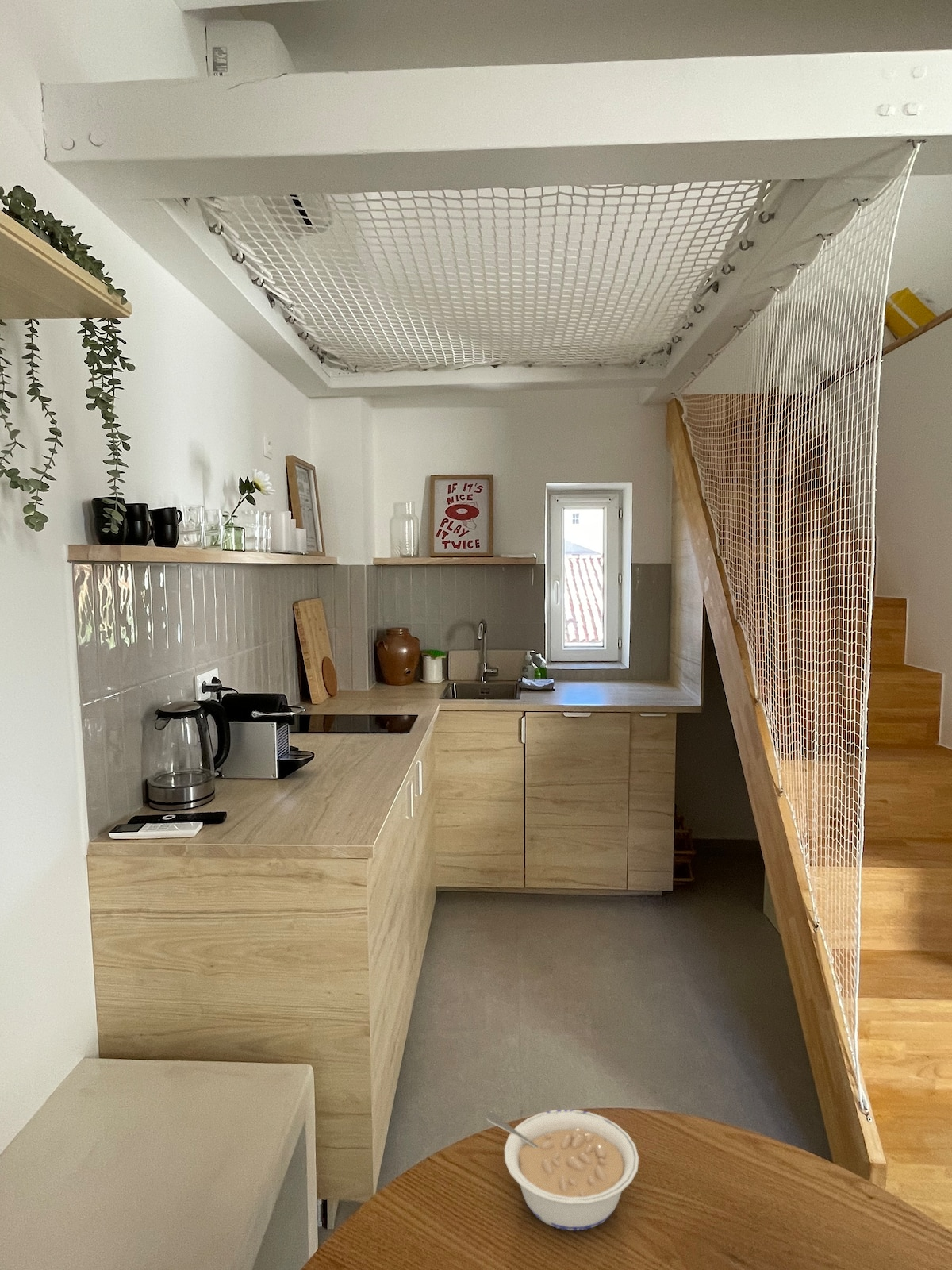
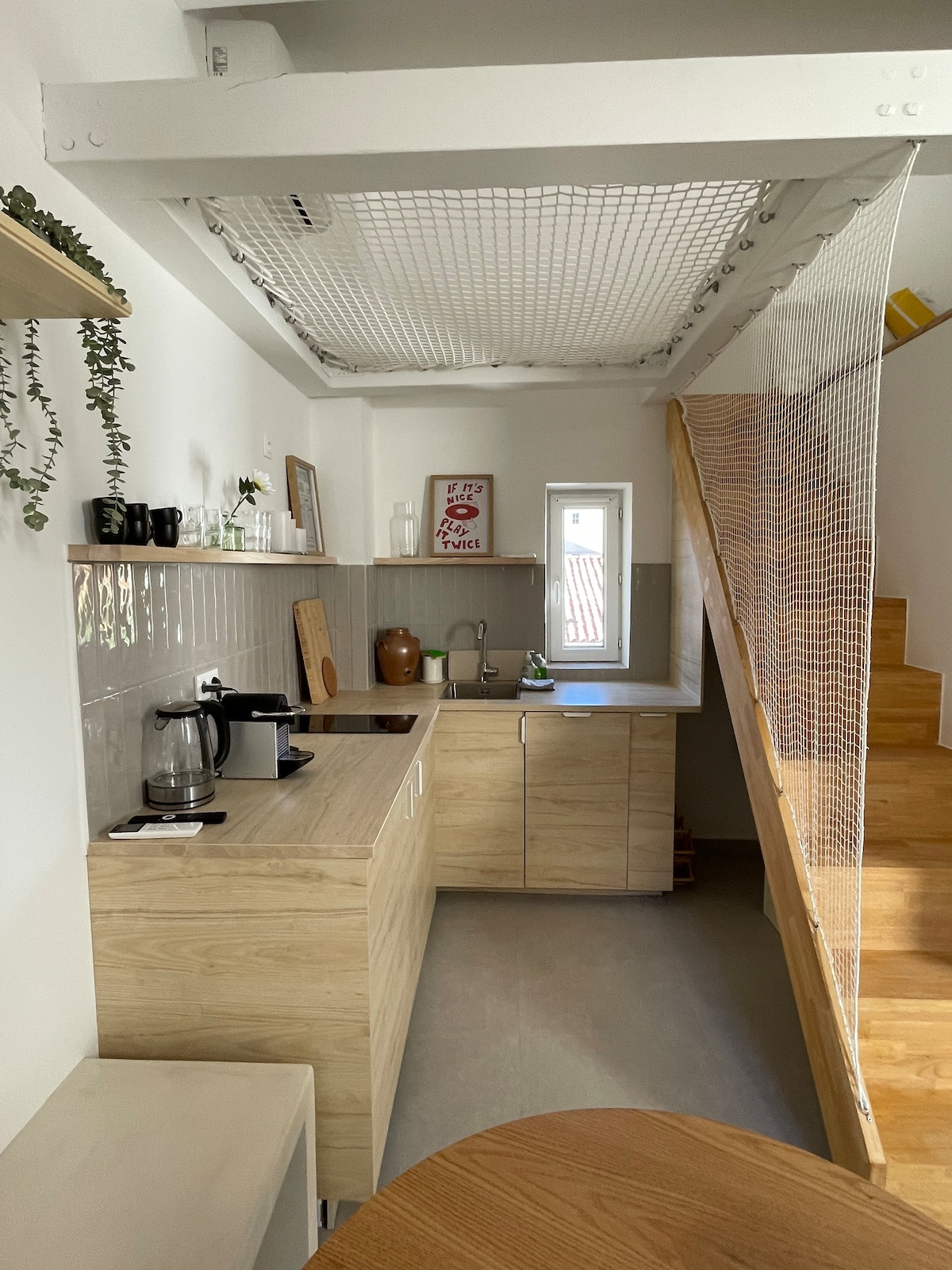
- legume (565, 1170)
